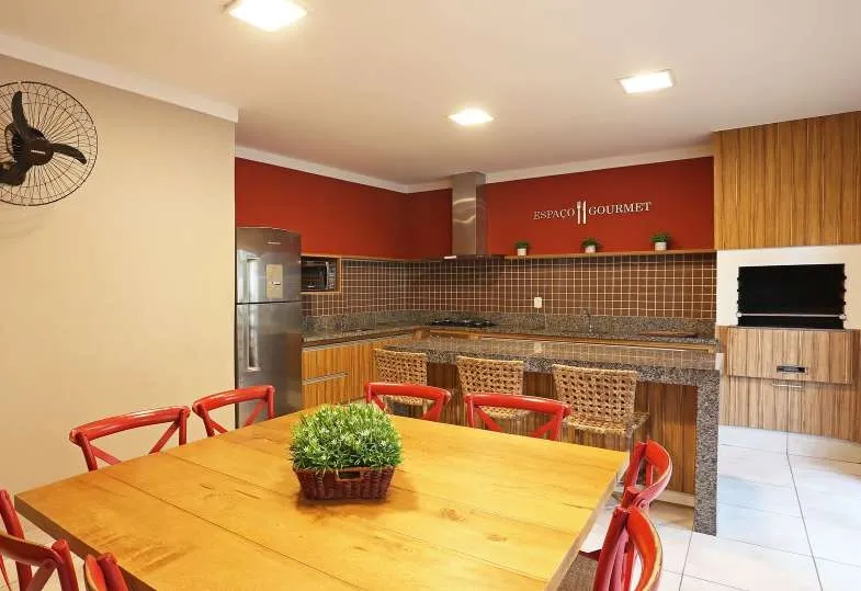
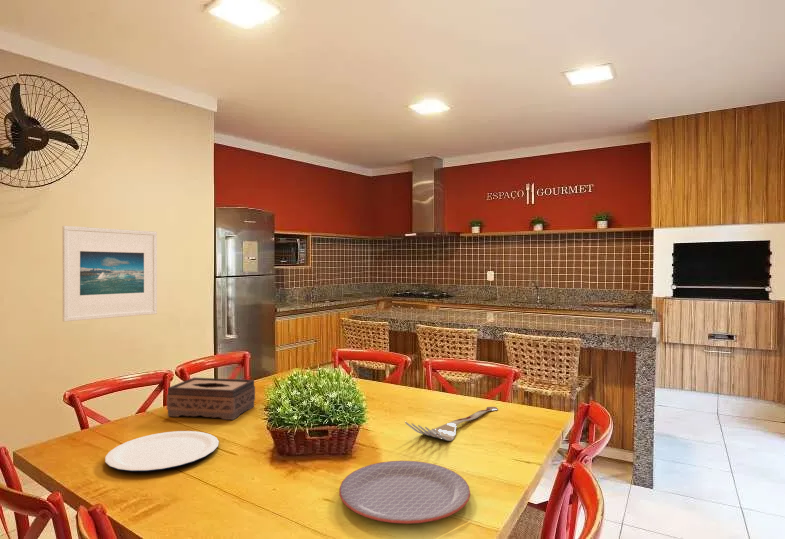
+ plate (404, 492)
+ placemat (457, 419)
+ tissue box (212, 397)
+ plate (164, 450)
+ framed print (113, 273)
